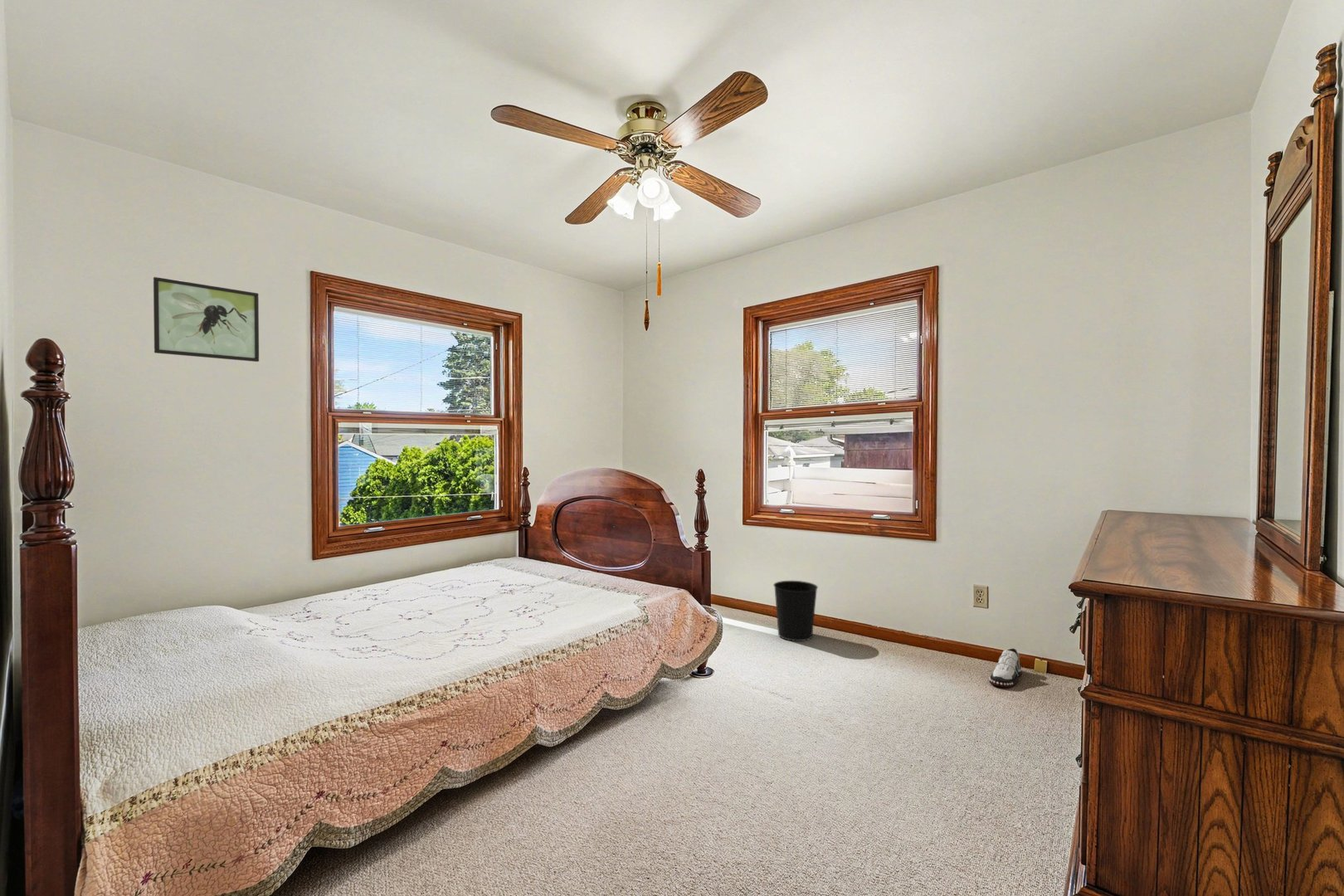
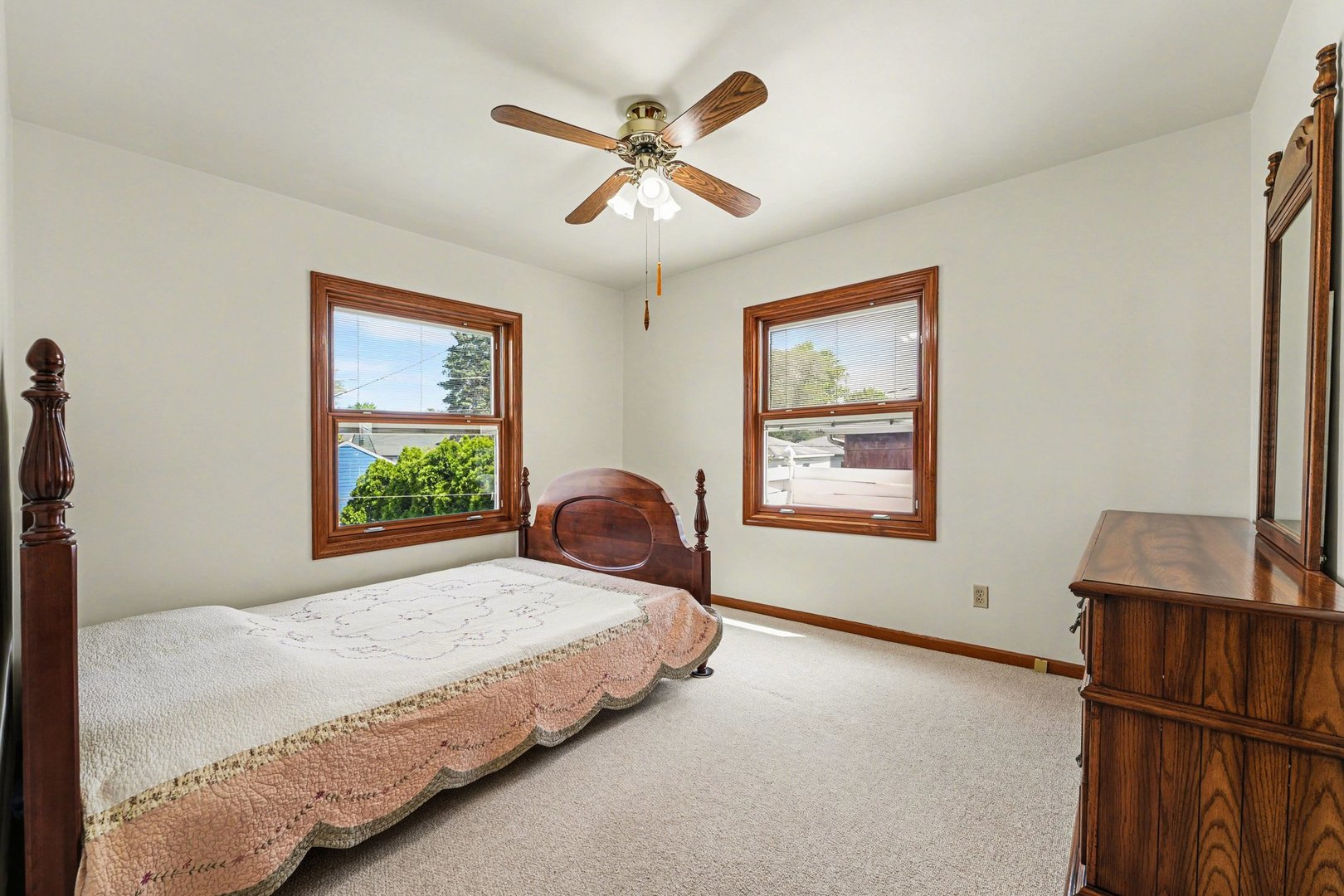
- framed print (208, 321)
- wastebasket (795, 611)
- shoe (1006, 665)
